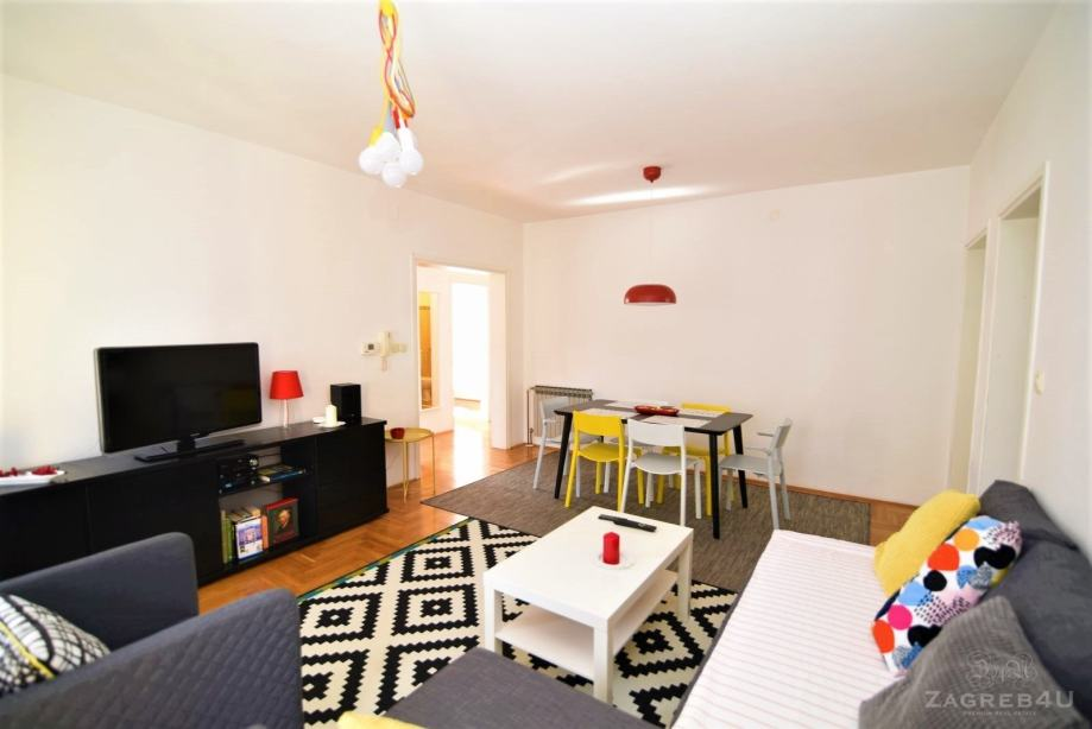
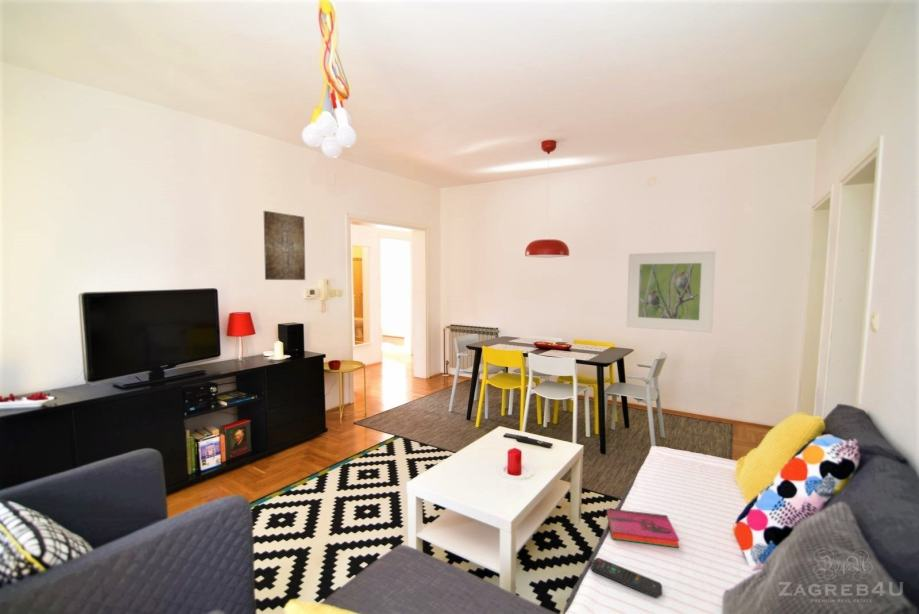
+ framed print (668, 291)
+ hardback book (640, 526)
+ remote control (625, 576)
+ wall art (285, 247)
